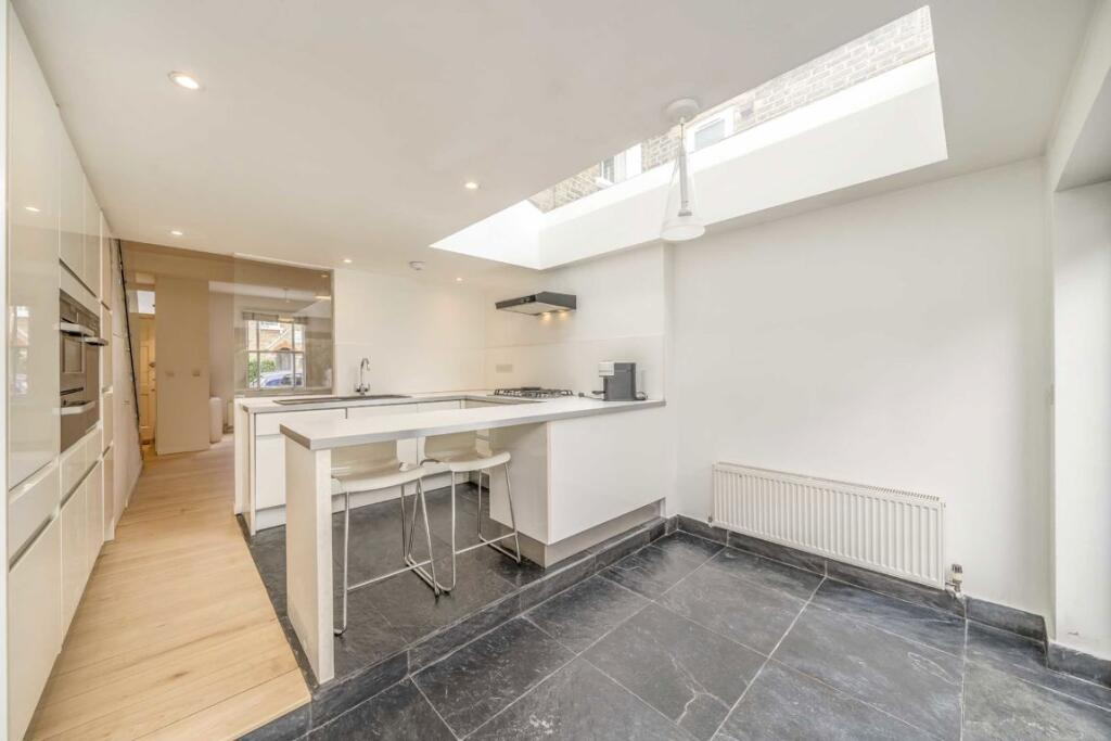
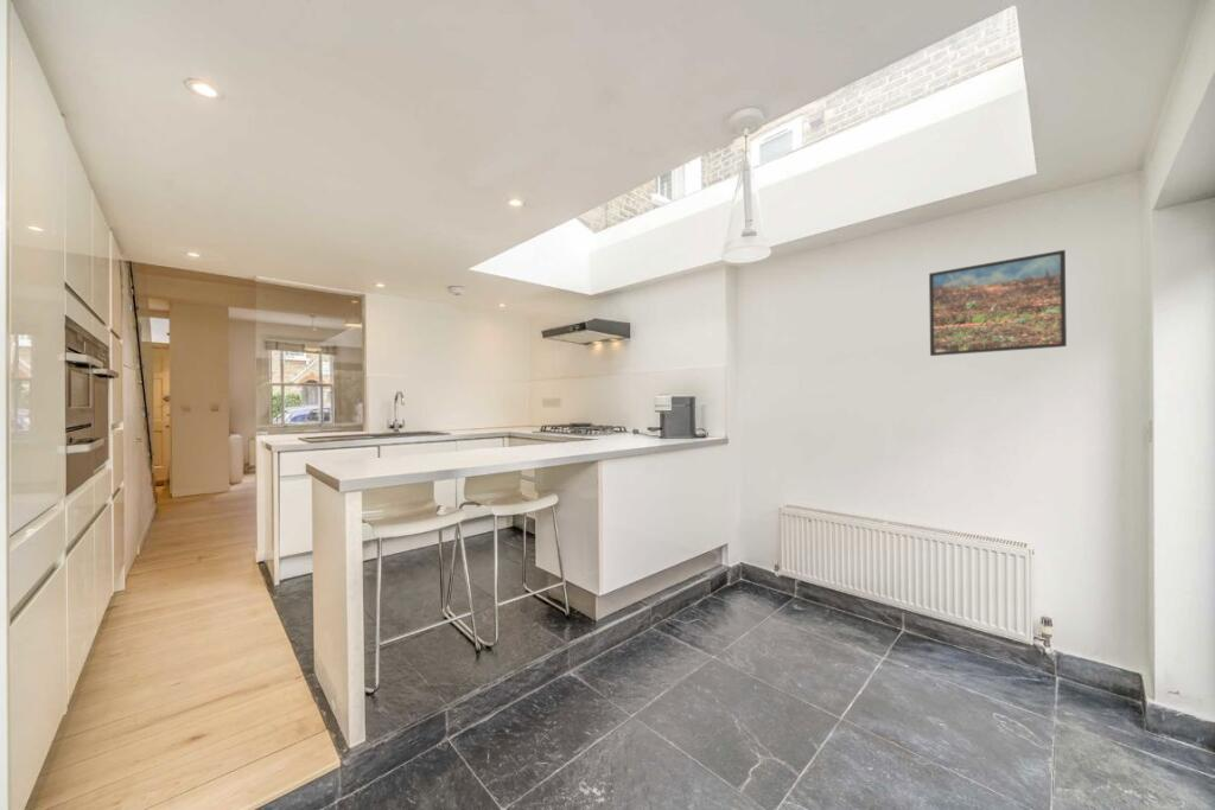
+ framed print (992, 307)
